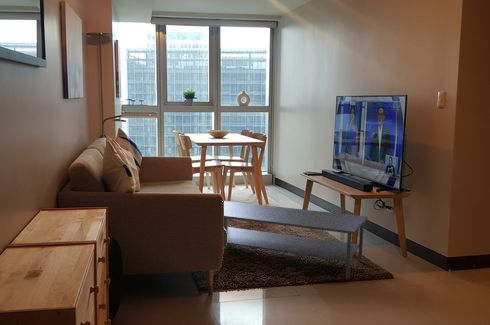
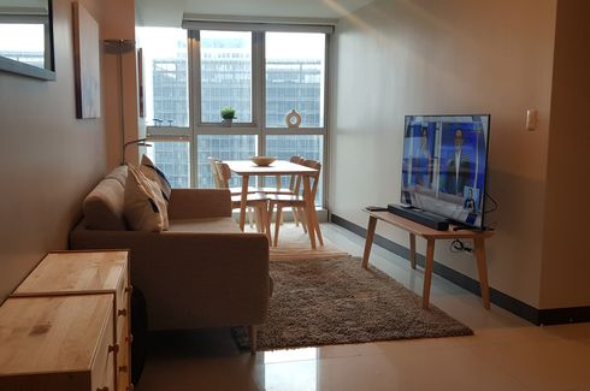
- coffee table (279, 236)
